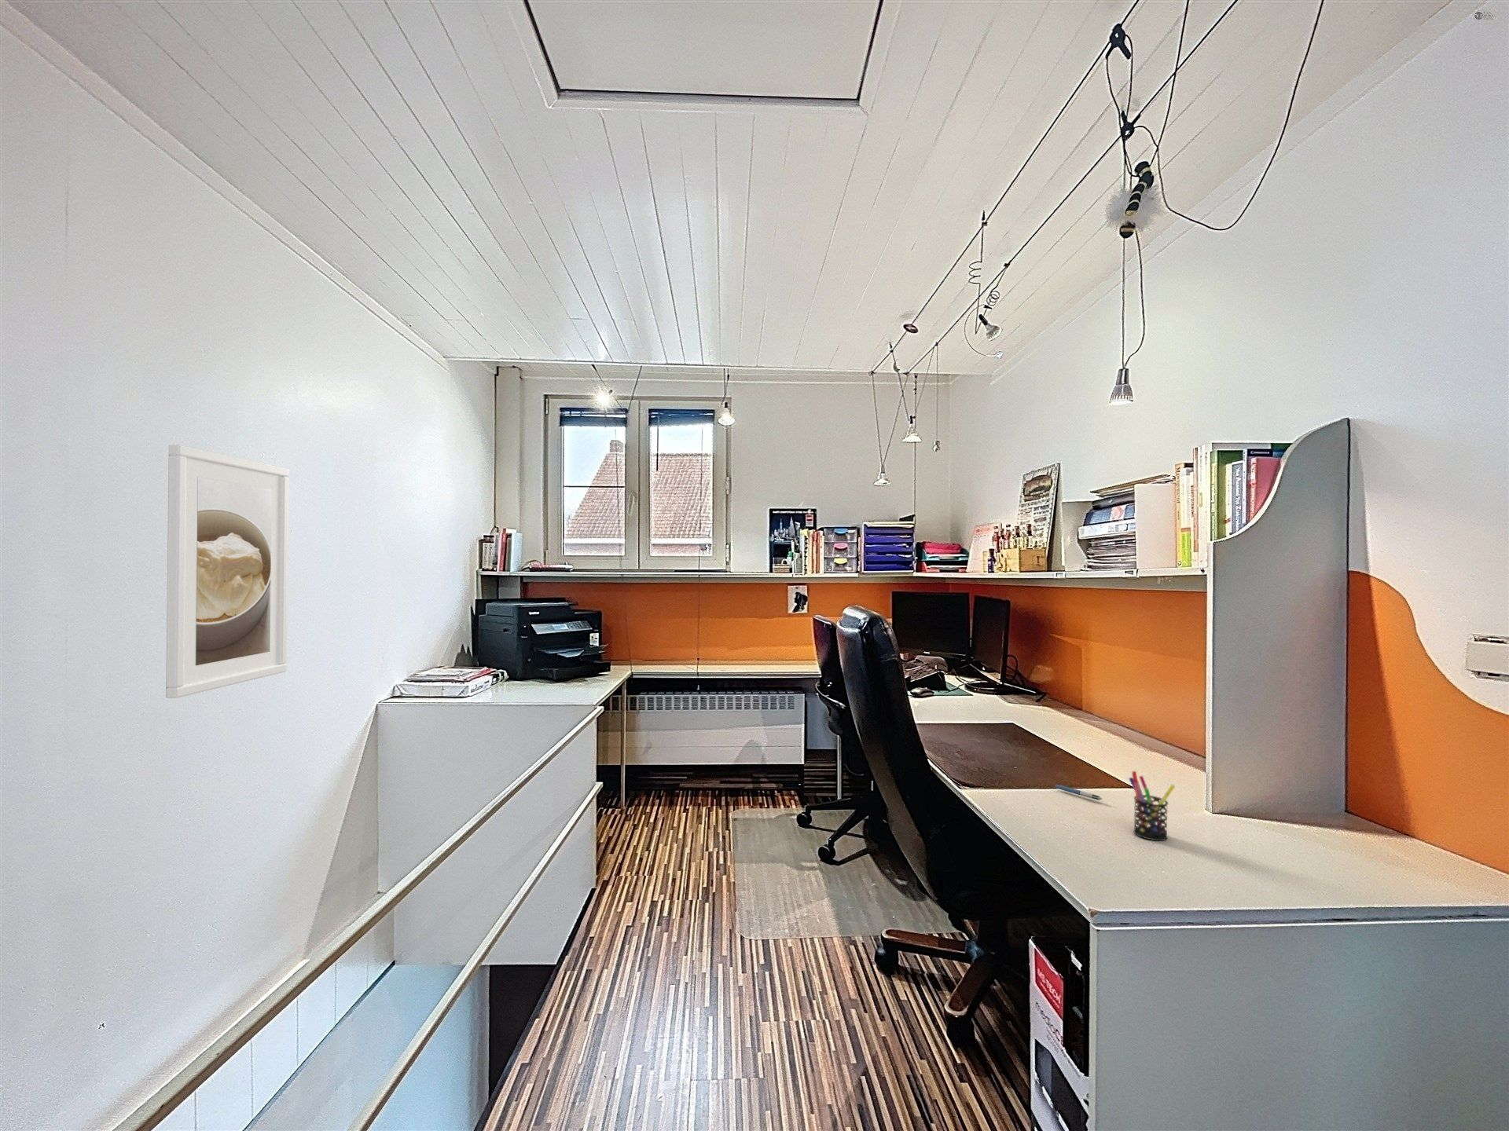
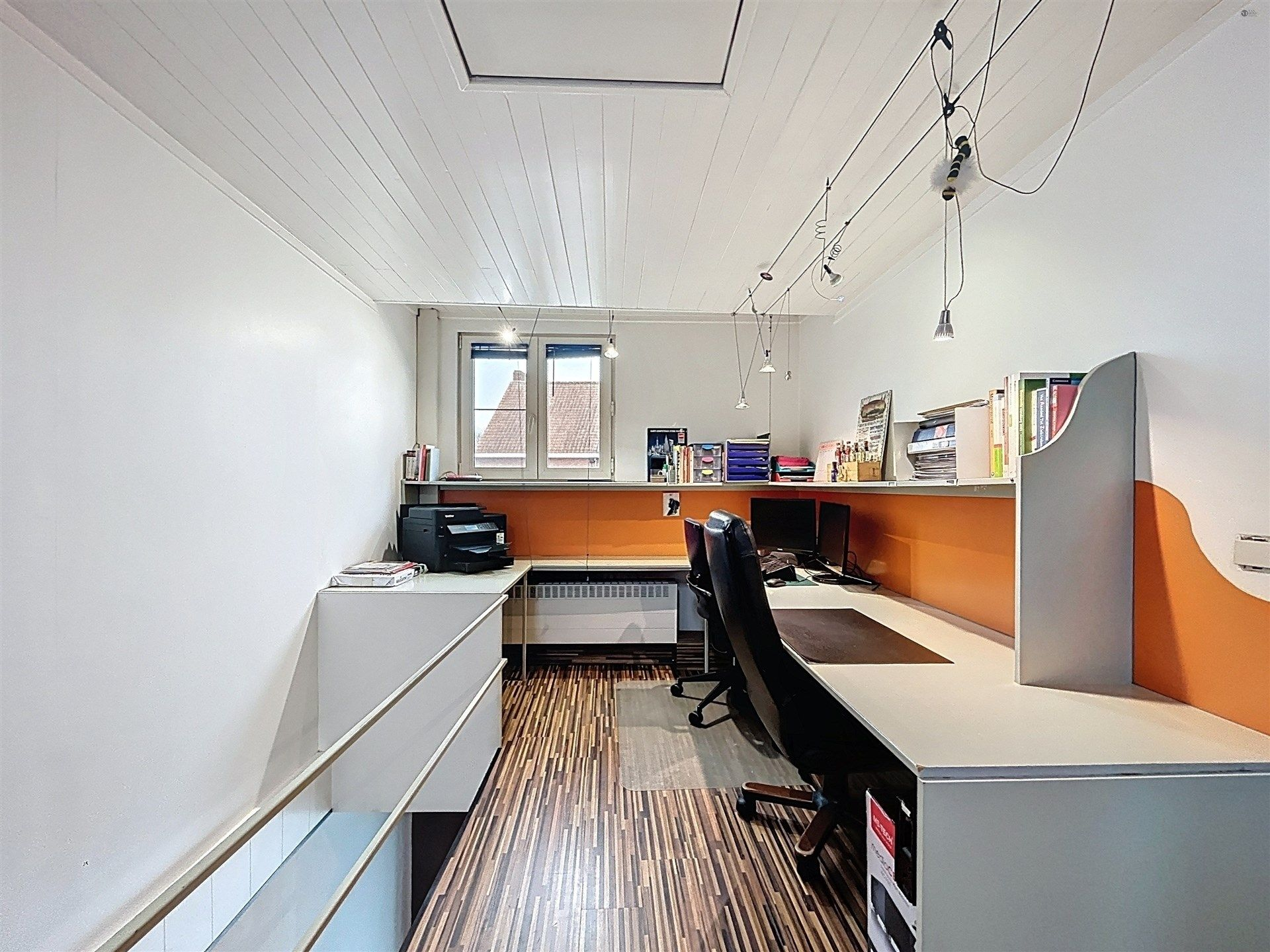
- pen holder (1148, 804)
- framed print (234, 570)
- pen (1078, 791)
